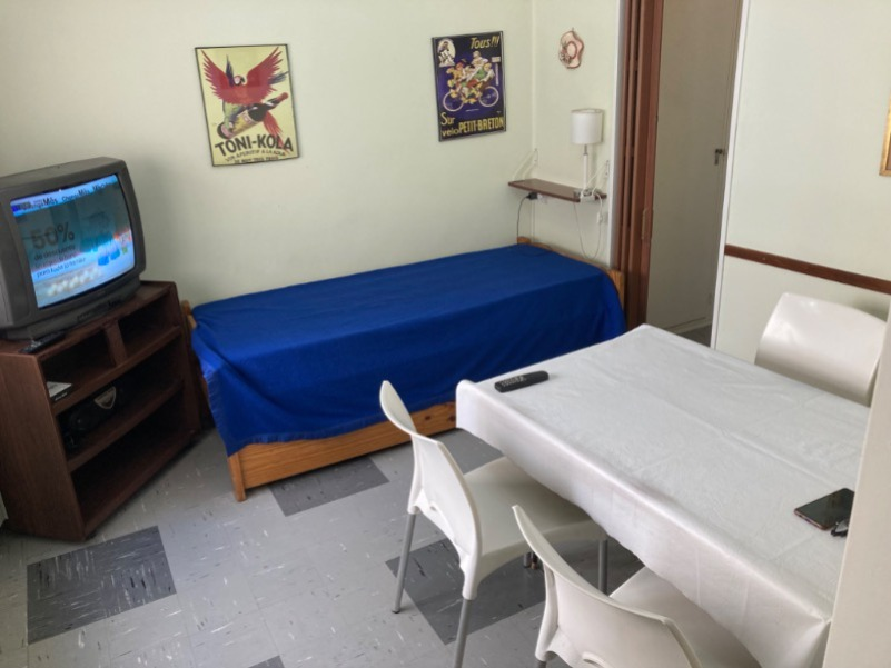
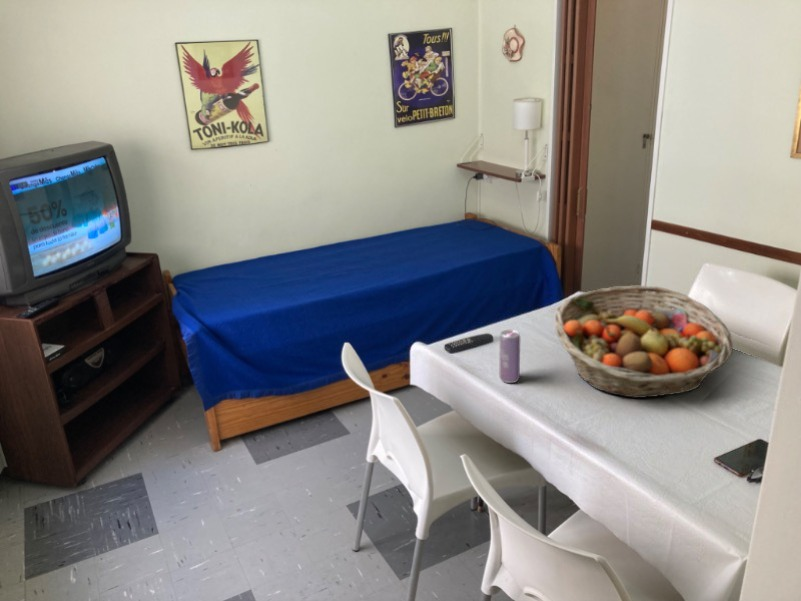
+ beverage can (509, 356)
+ fruit basket (639, 340)
